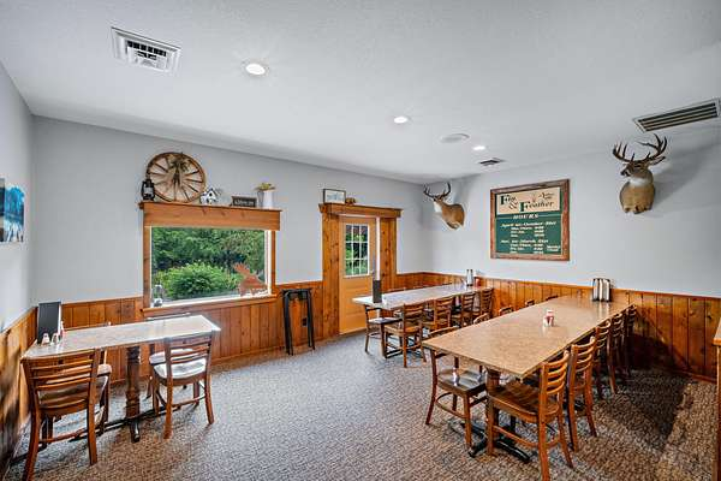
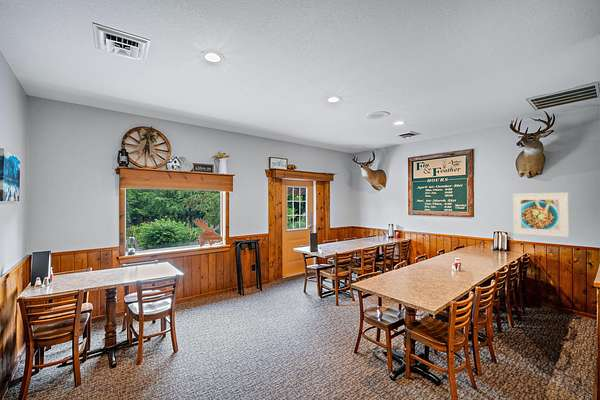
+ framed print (539, 214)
